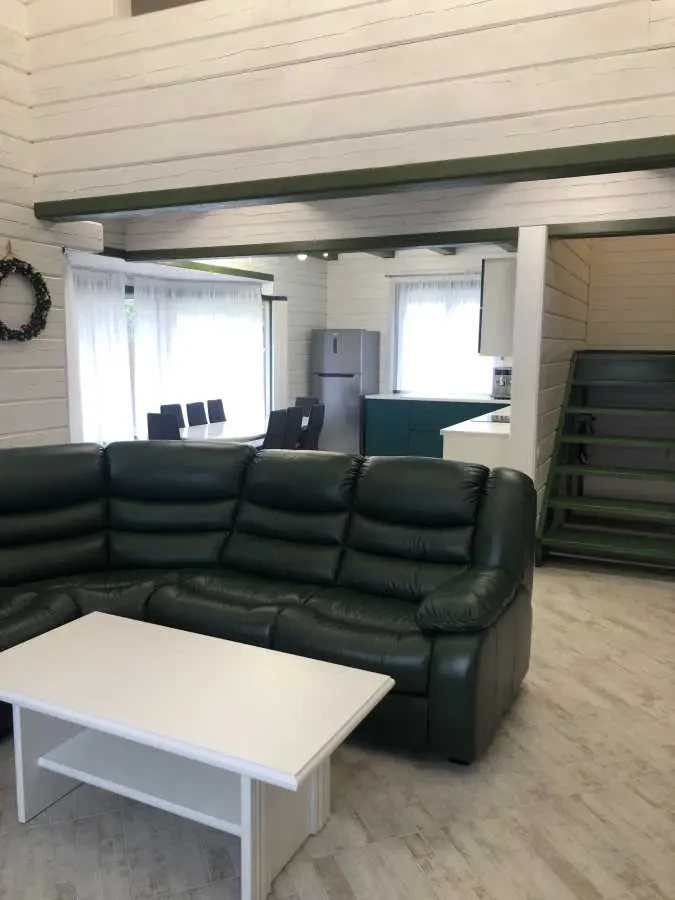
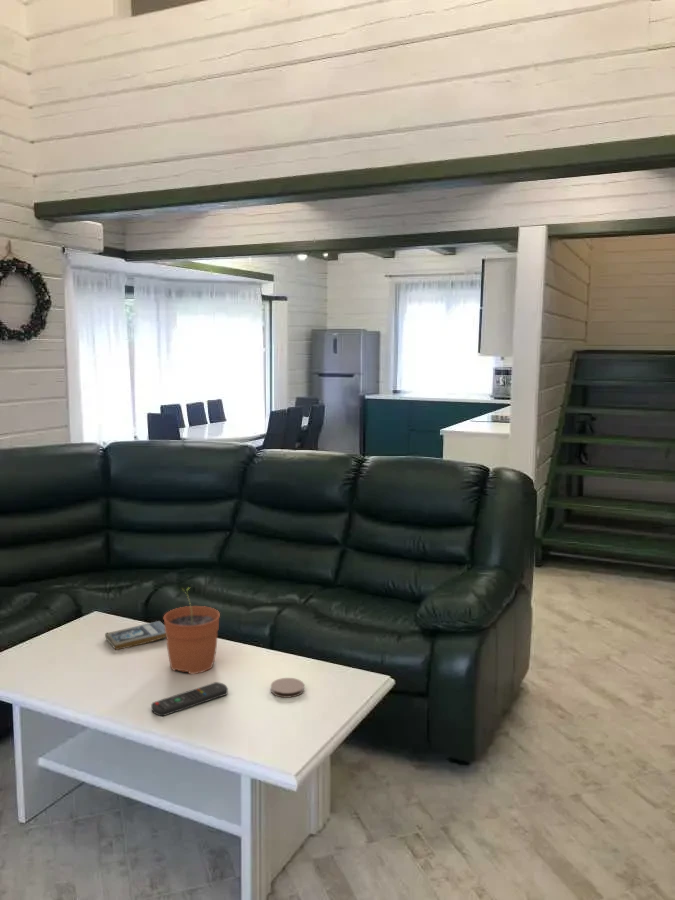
+ remote control (190, 698)
+ coaster (287, 687)
+ plant pot (192, 627)
+ book (138, 634)
